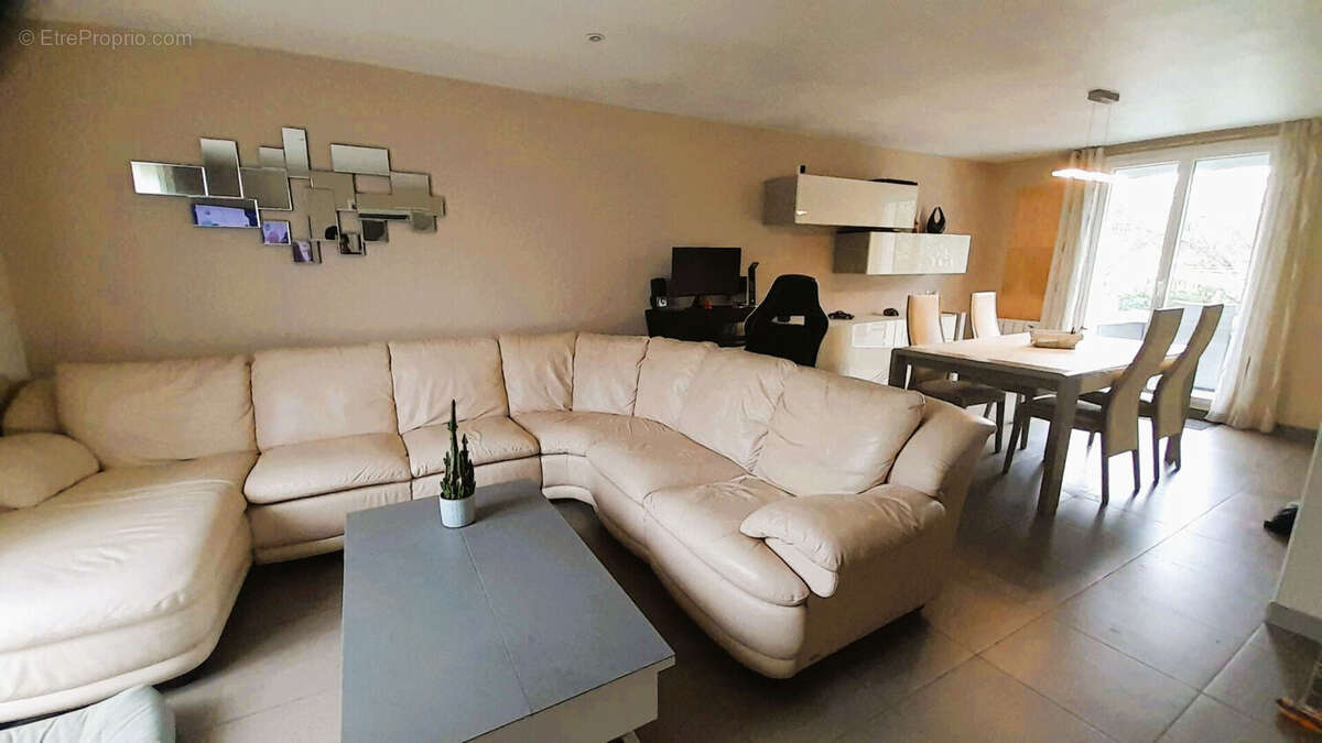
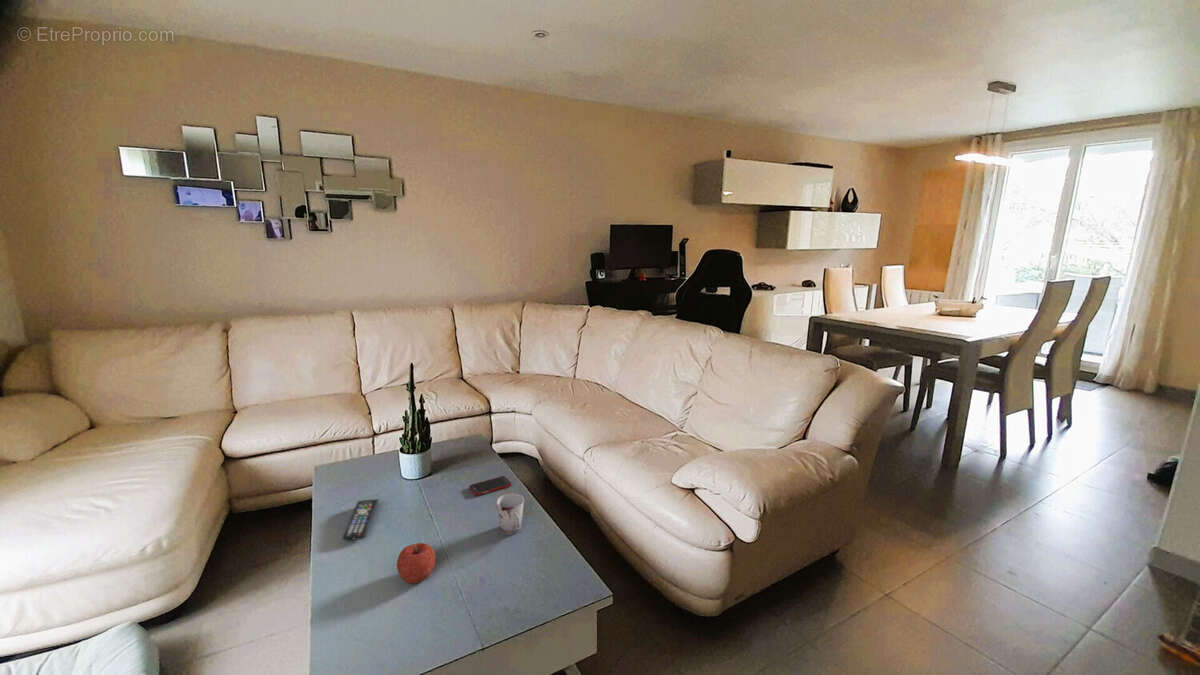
+ cell phone (490, 485)
+ cup (512, 517)
+ fruit (415, 560)
+ remote control (362, 517)
